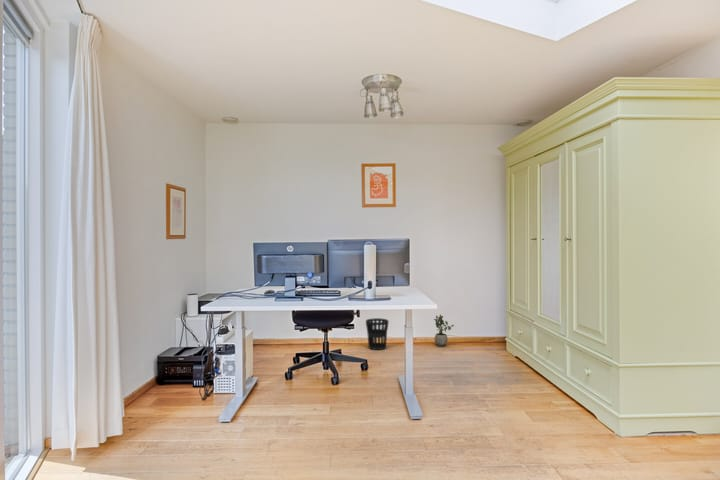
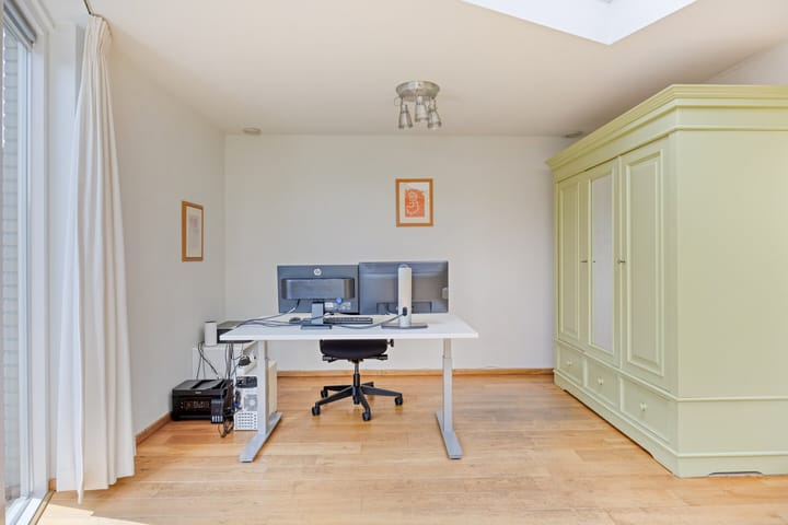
- wastebasket (377, 334)
- potted plant (443, 330)
